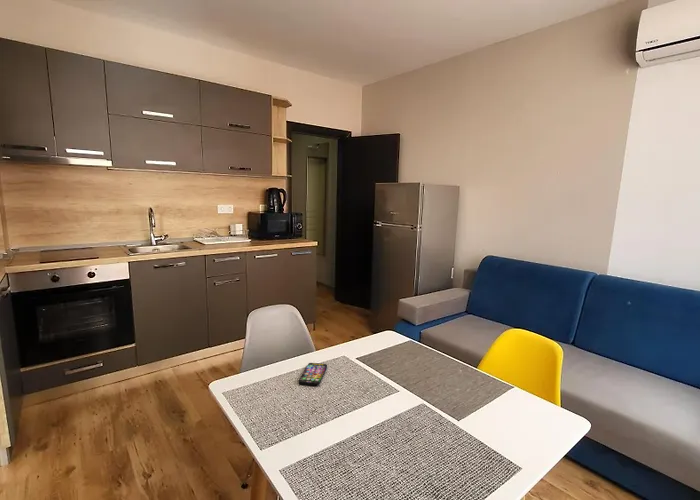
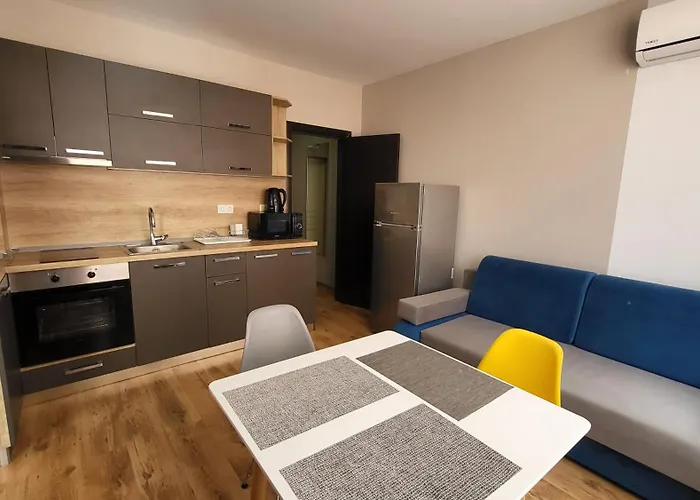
- smartphone (313, 373)
